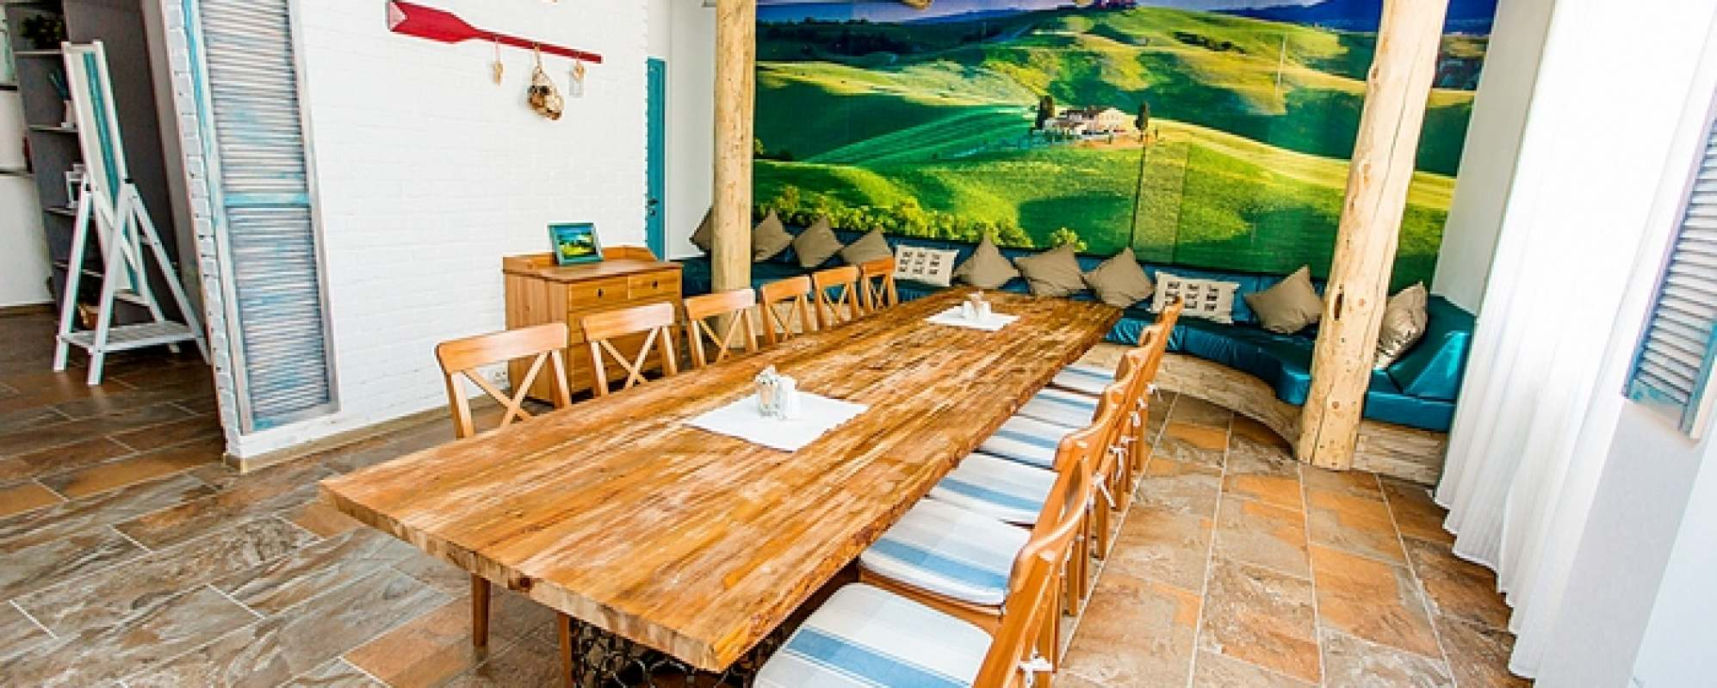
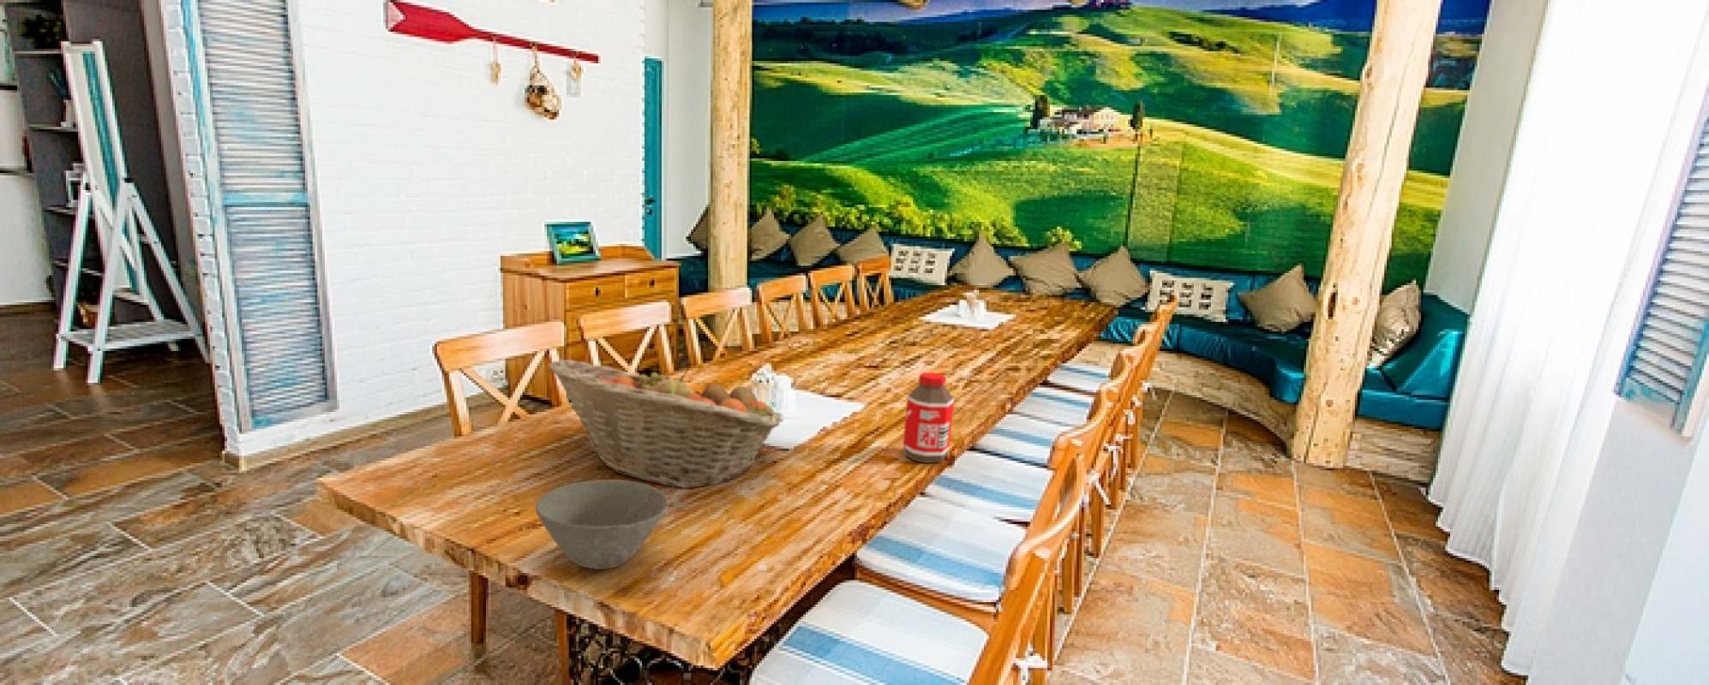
+ bowl (604, 529)
+ bottle (929, 416)
+ fruit basket (666, 411)
